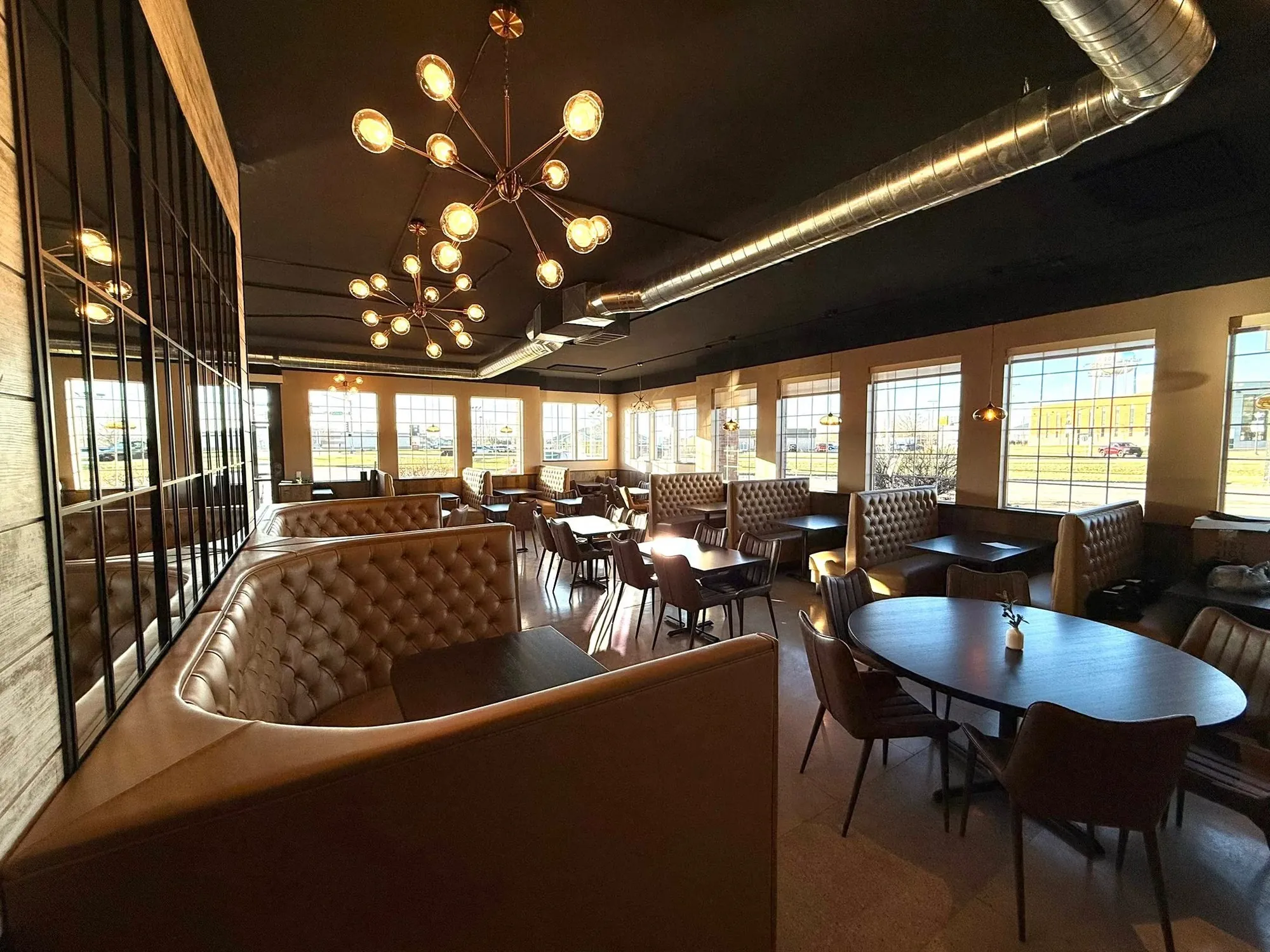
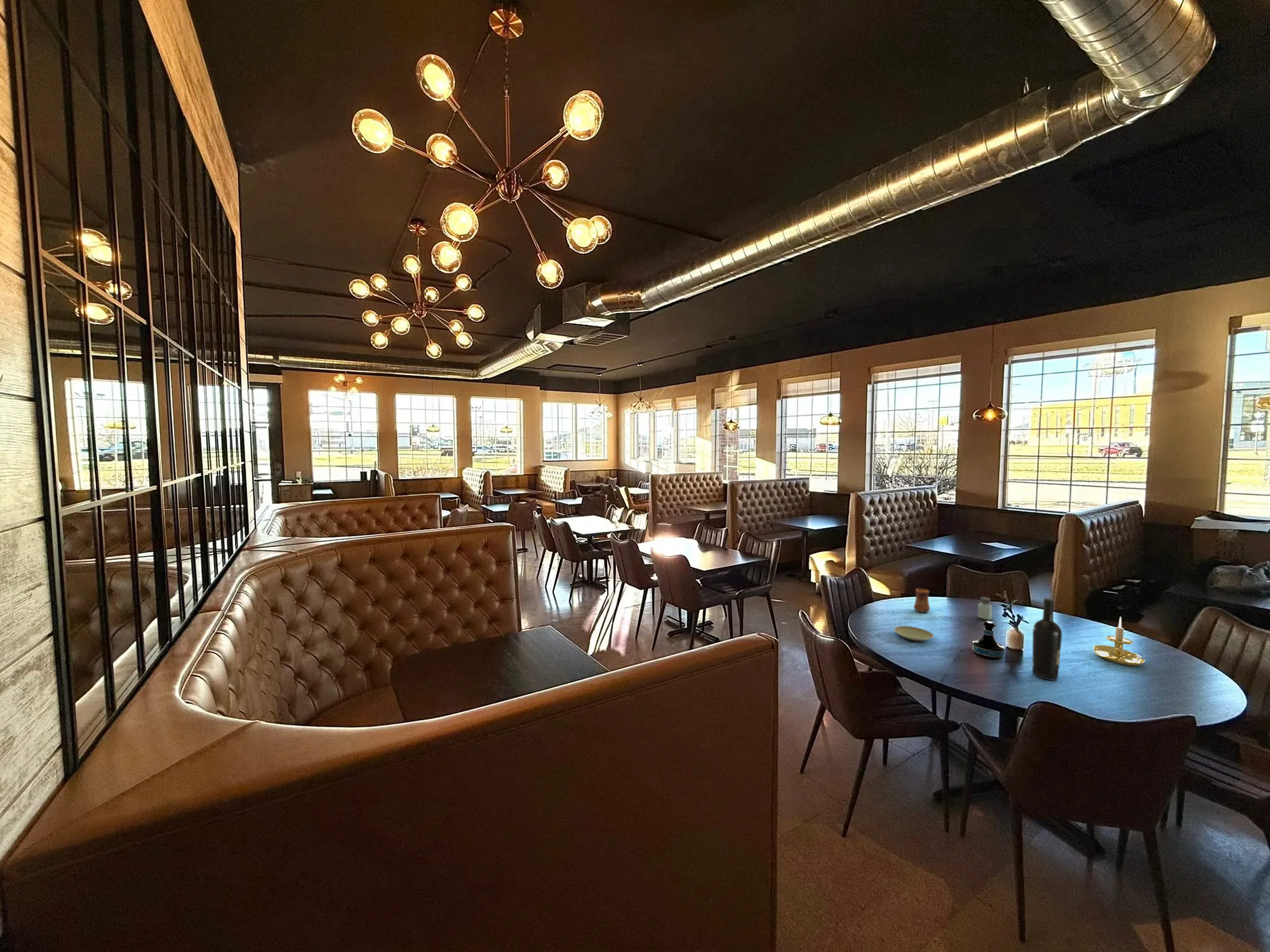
+ wine bottle (1046, 637)
+ plate (913, 634)
+ candle holder (1121, 638)
+ tequila bottle (988, 638)
+ saltshaker (985, 608)
+ cup (922, 600)
